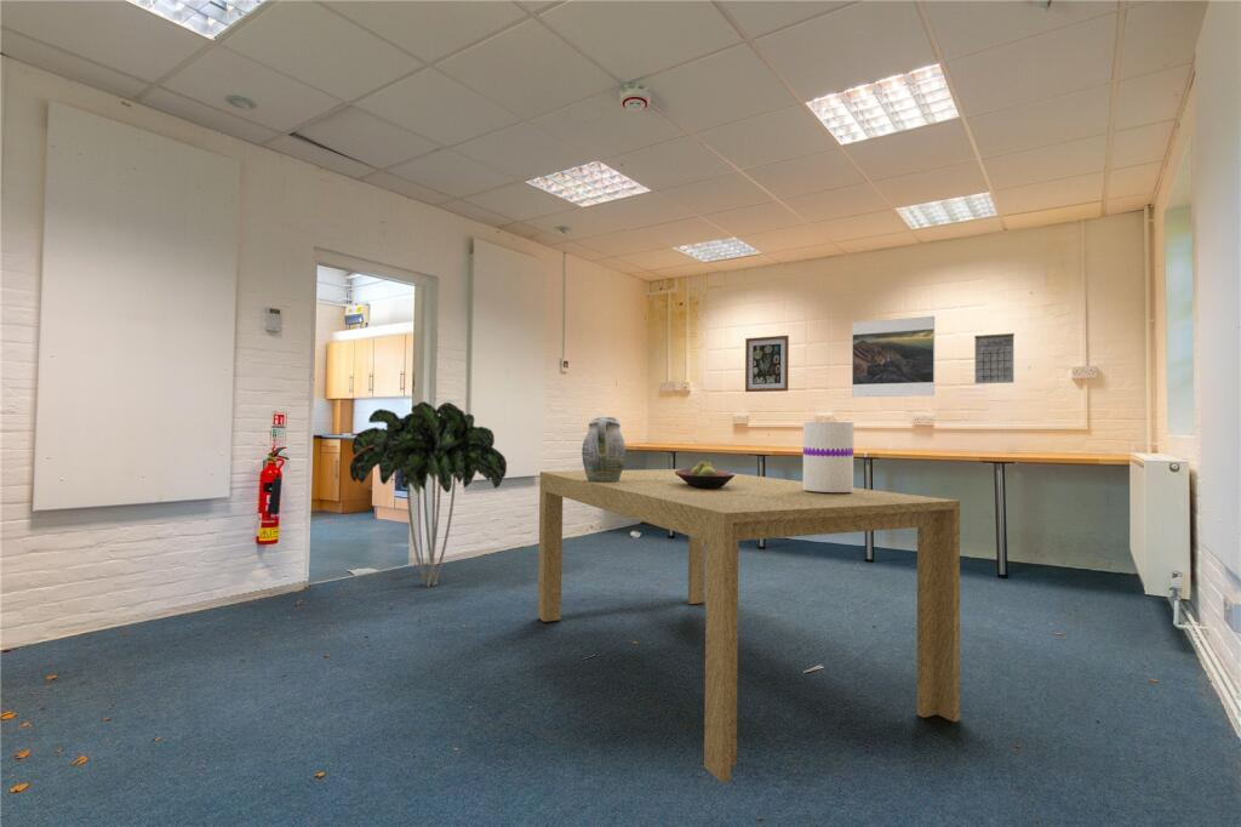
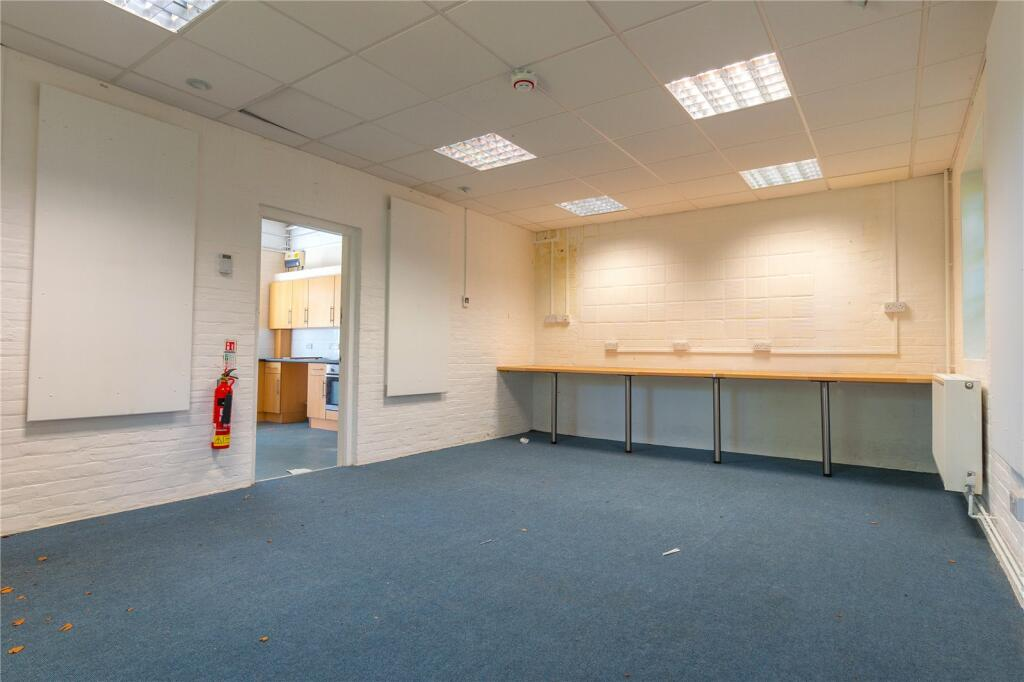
- vase (828, 456)
- dining table (704, 570)
- wall art (766, 364)
- fruit bowl (703, 473)
- pitcher (605, 447)
- calendar (994, 353)
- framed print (892, 358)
- indoor plant (433, 494)
